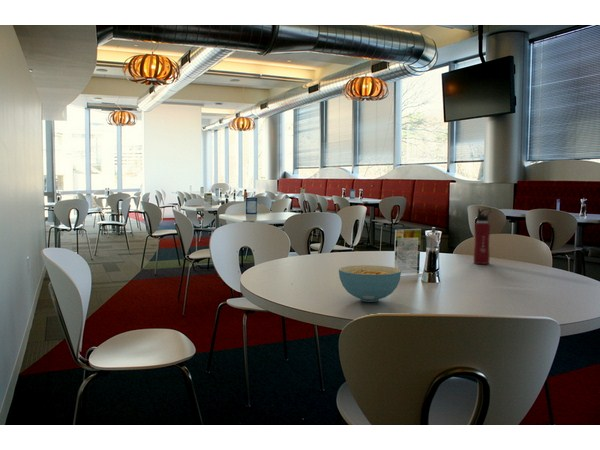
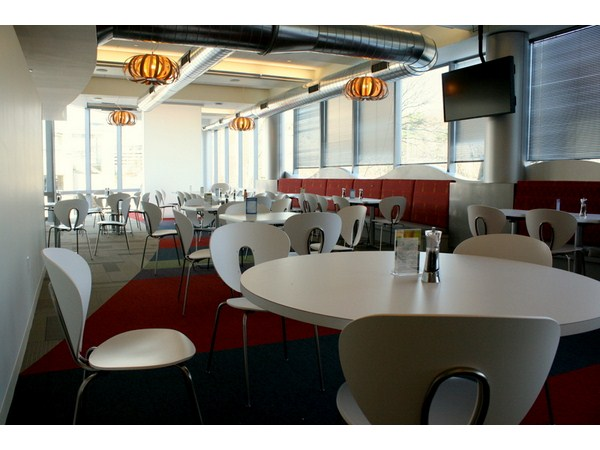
- water bottle (482, 235)
- cereal bowl (369, 284)
